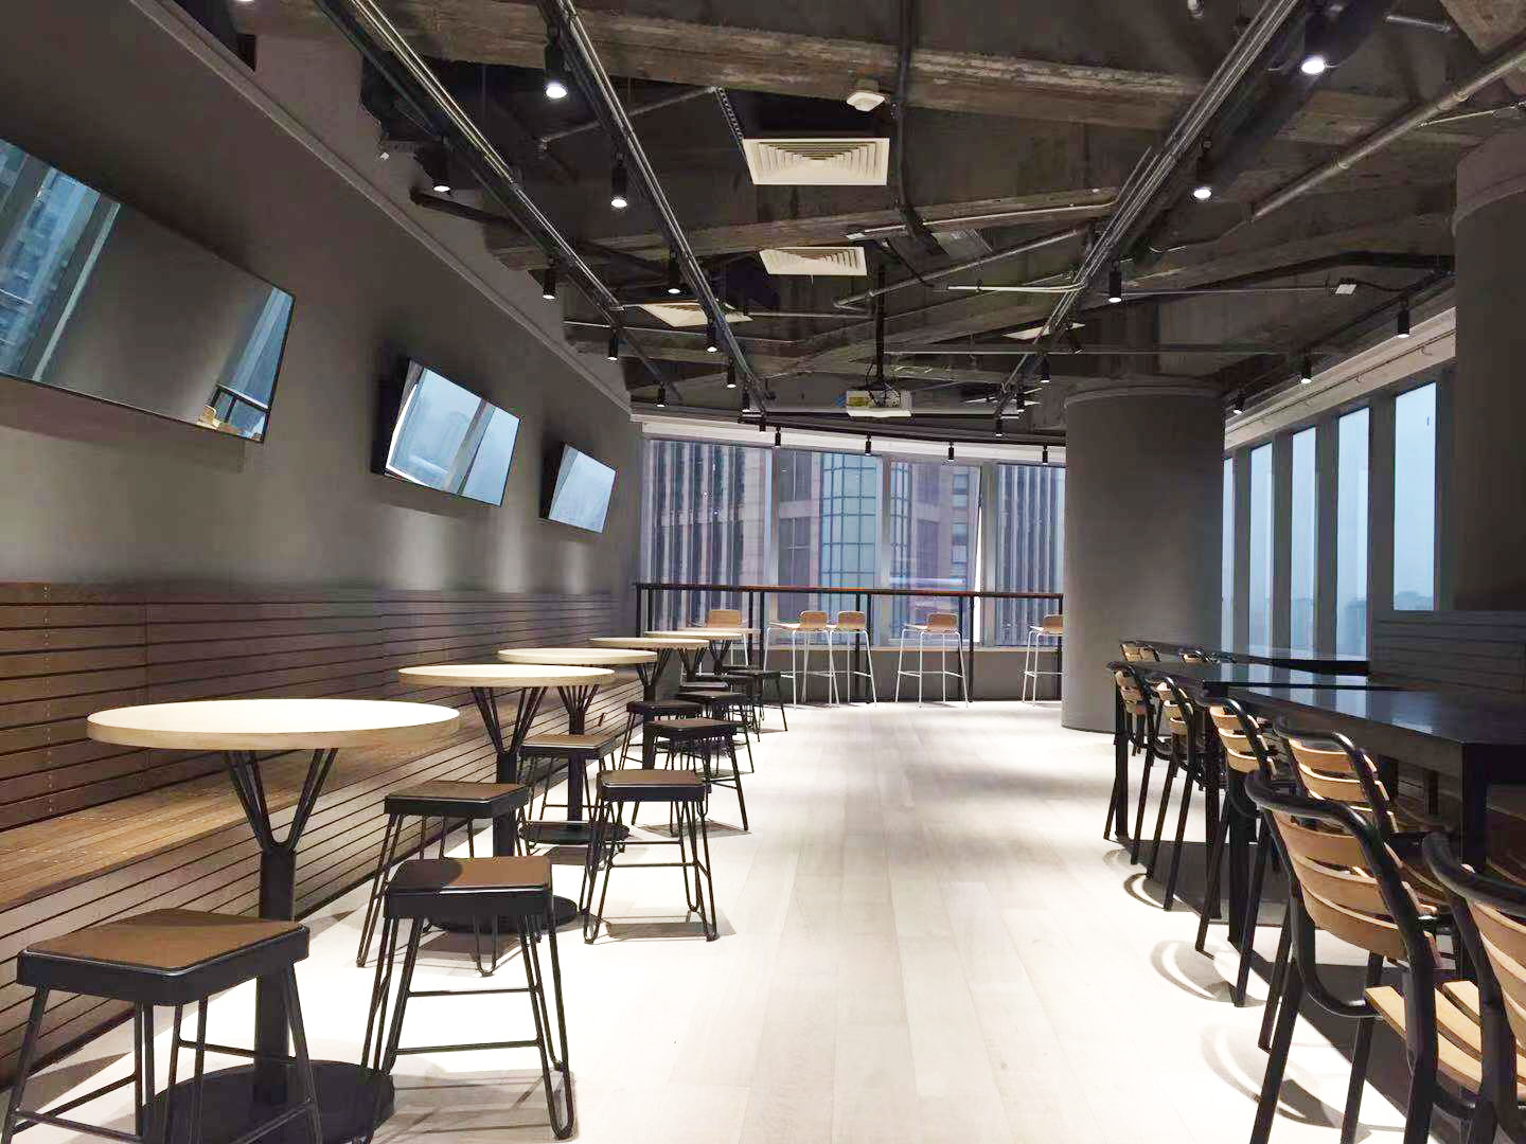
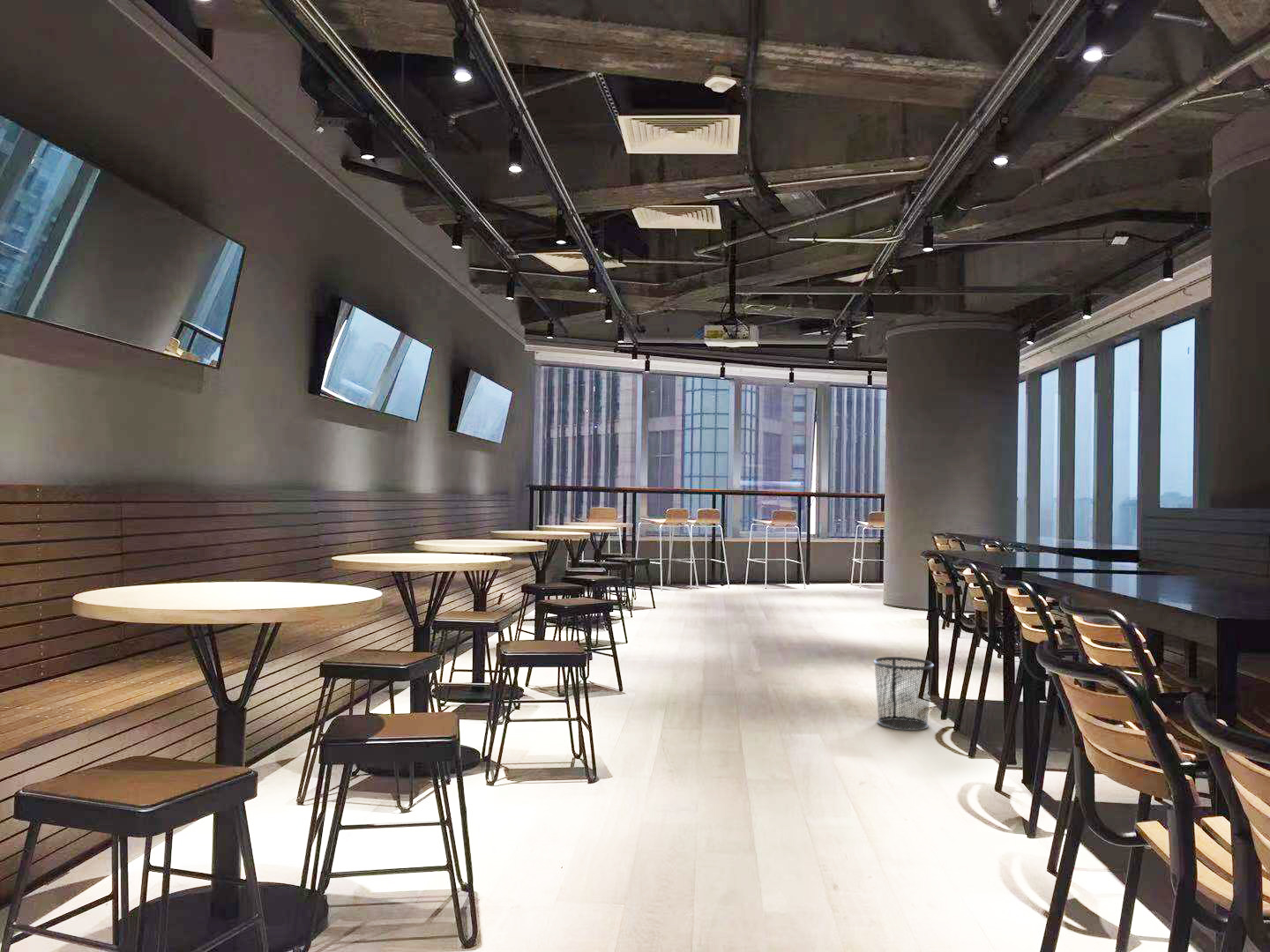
+ waste bin (902, 693)
